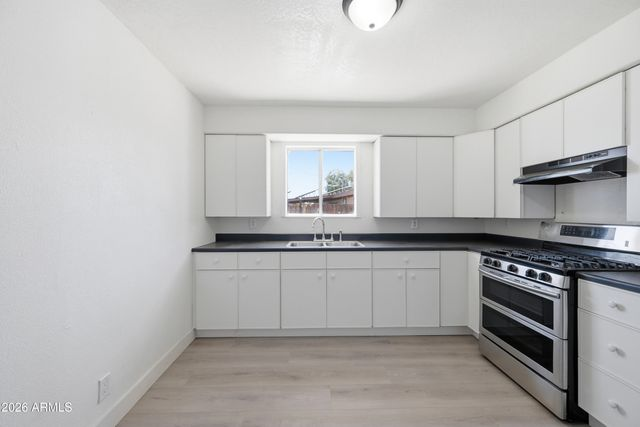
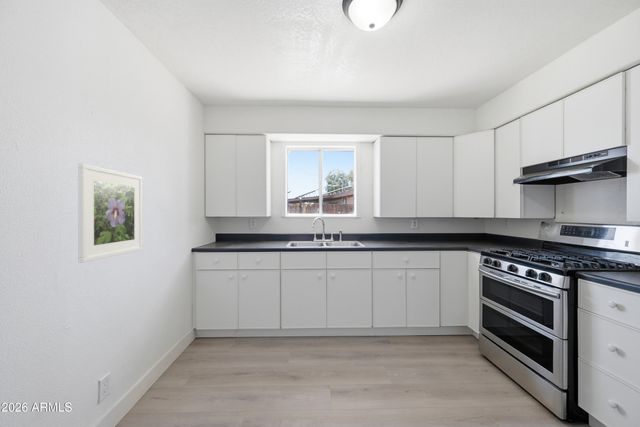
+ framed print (115, 213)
